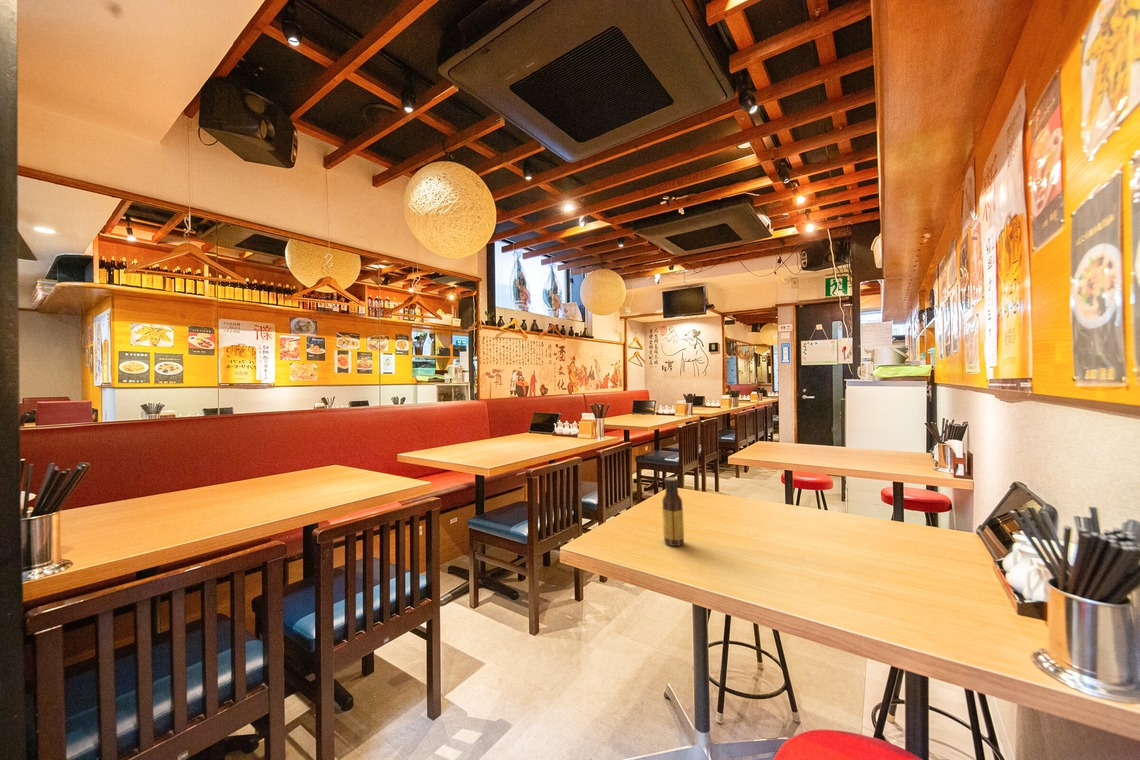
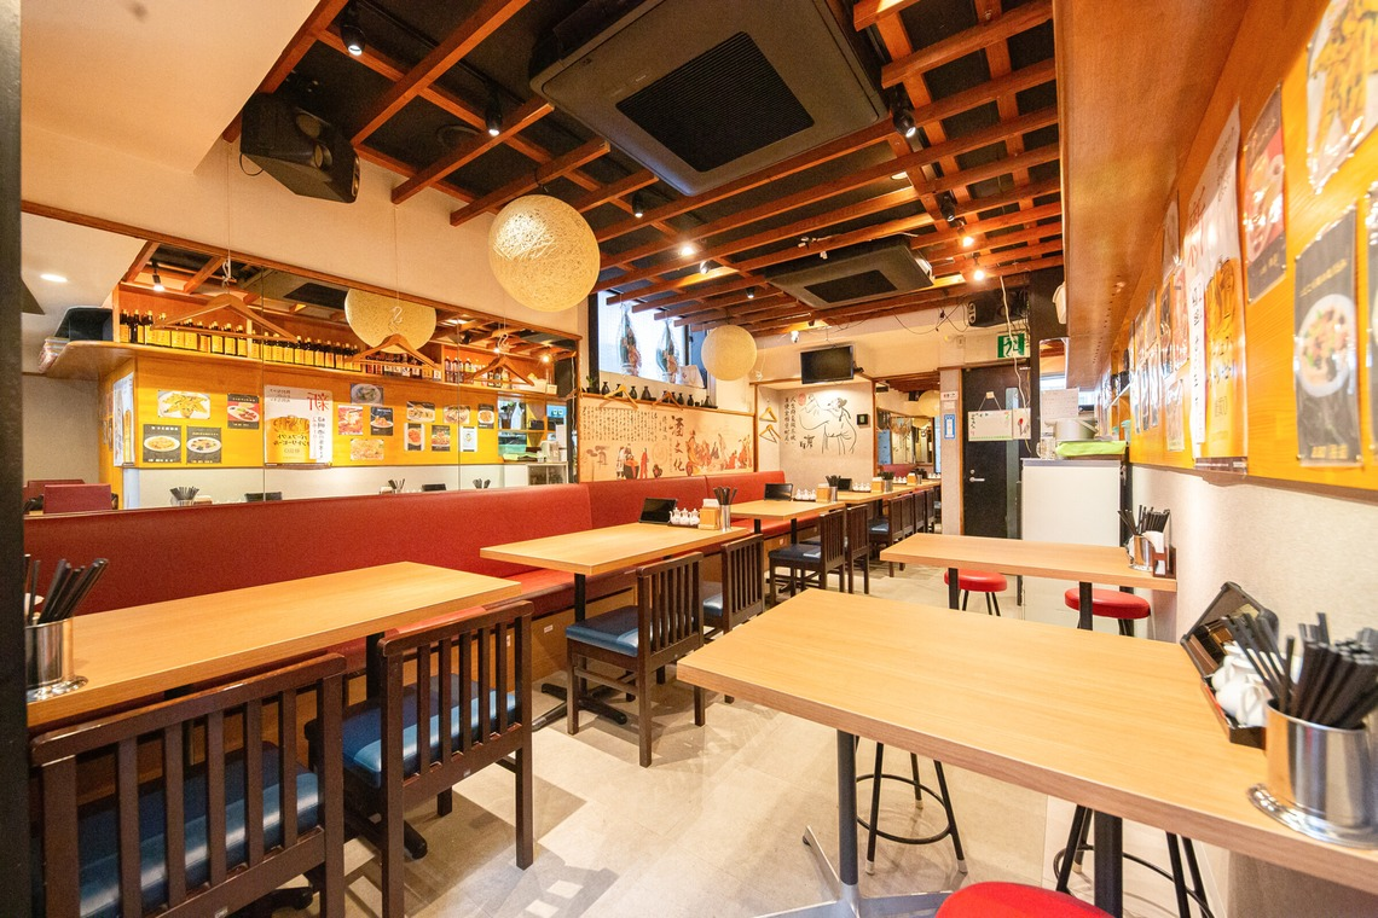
- sauce bottle (673, 510)
